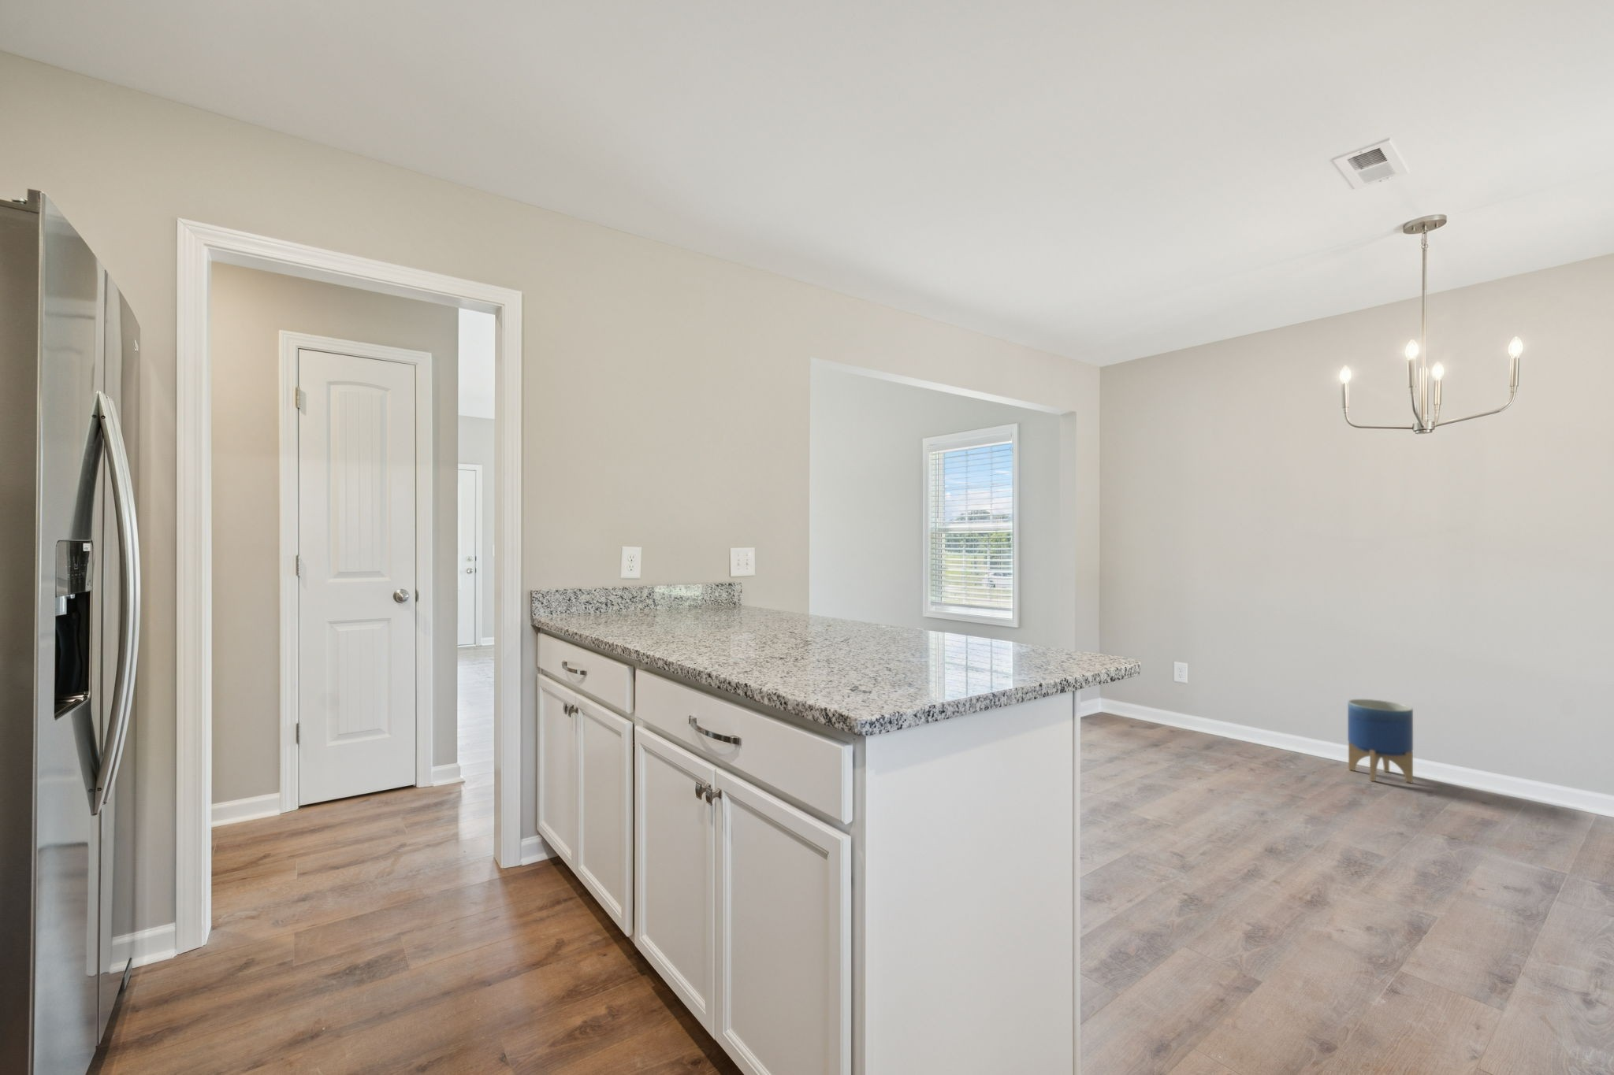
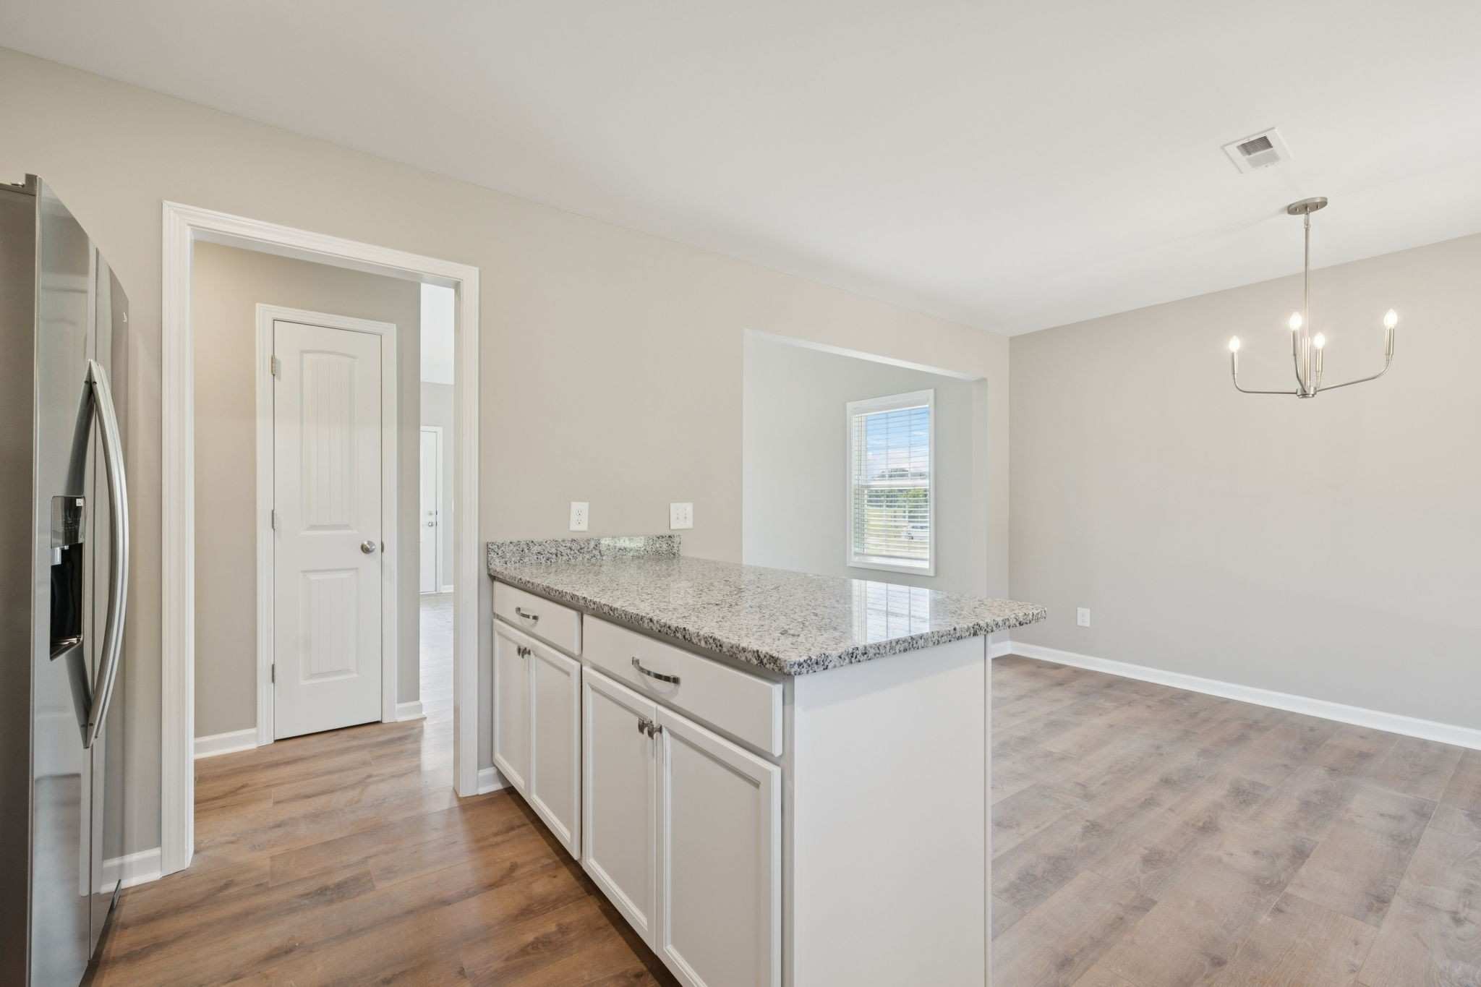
- planter (1379, 740)
